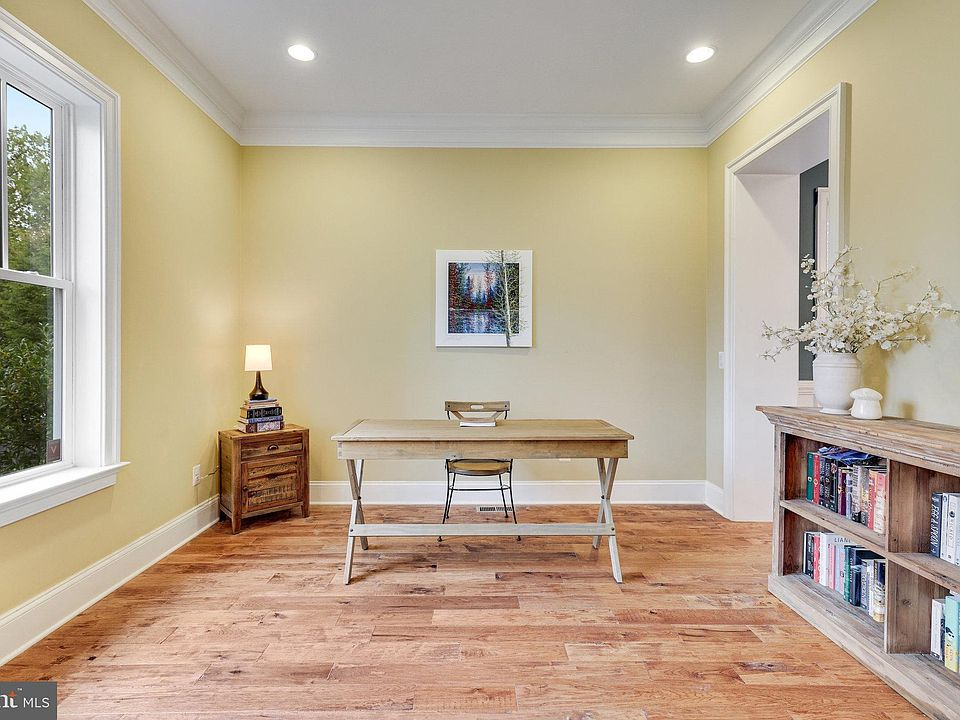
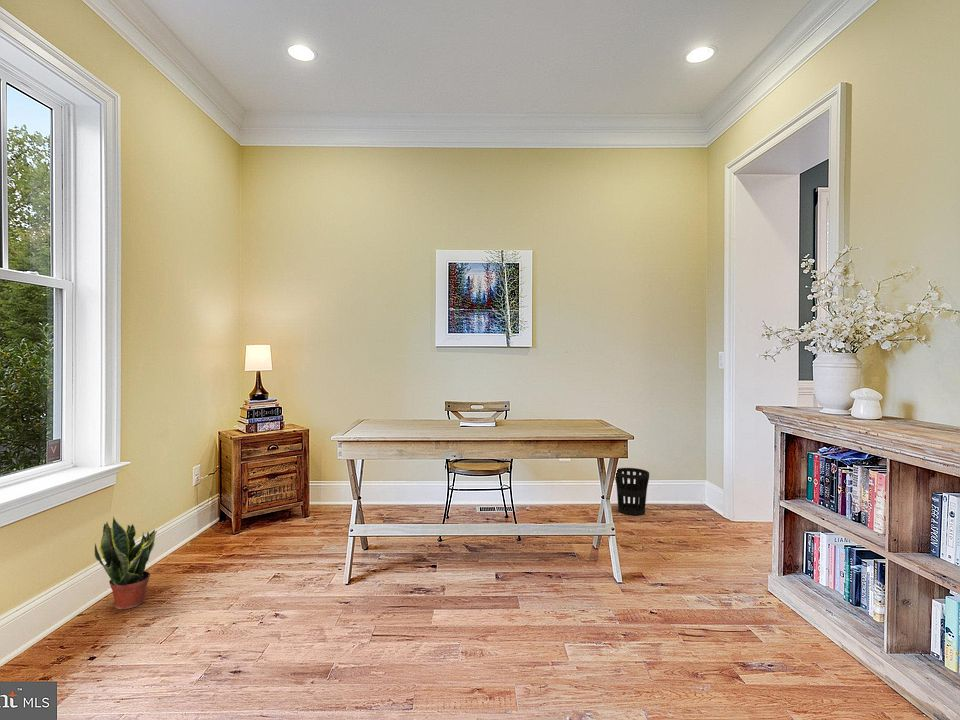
+ potted plant (135, 555)
+ wastebasket (631, 491)
